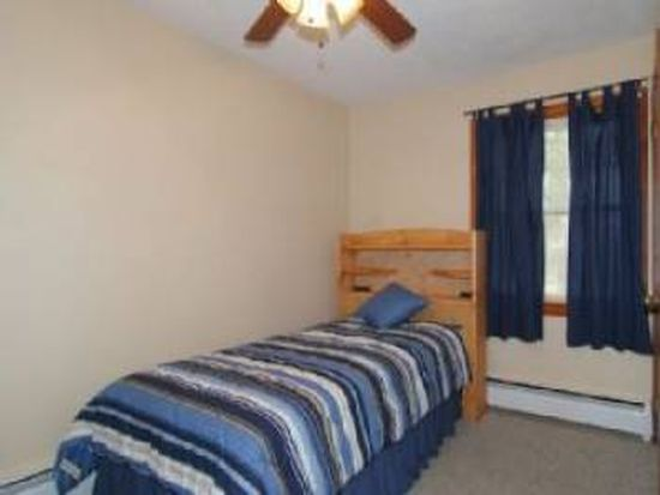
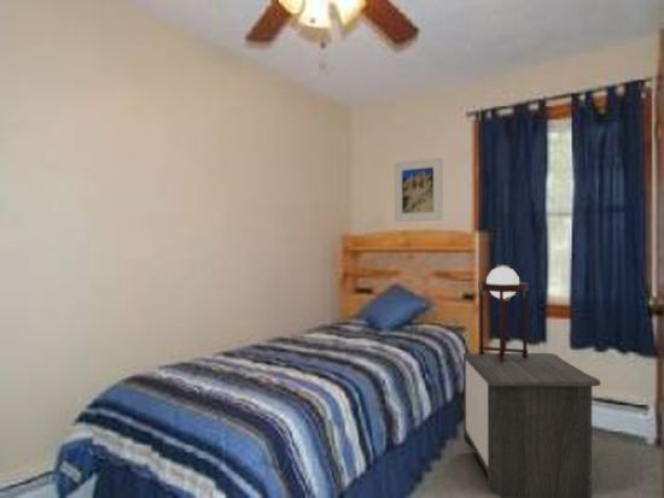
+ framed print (418, 191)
+ nightstand (525, 418)
+ table lamp (502, 311)
